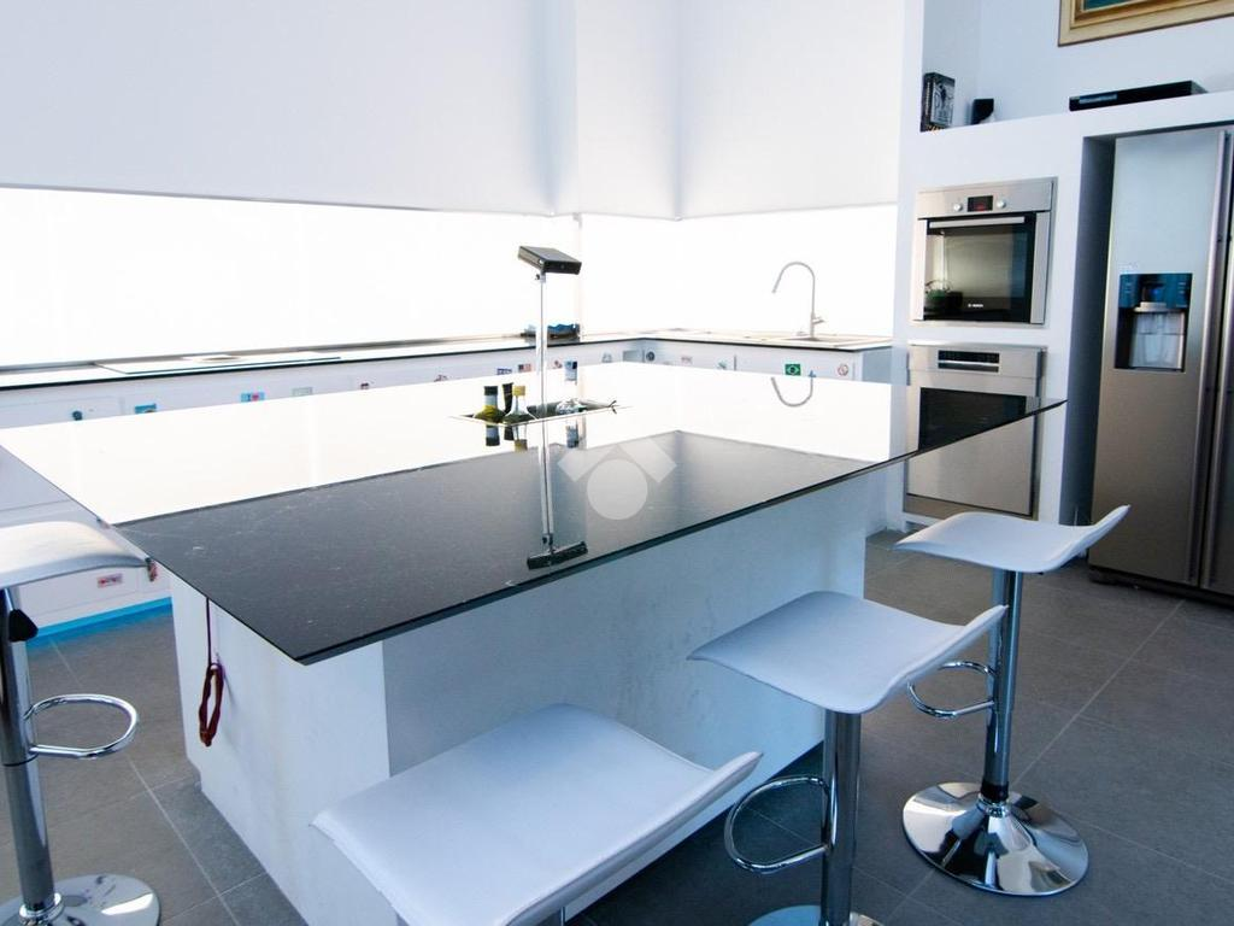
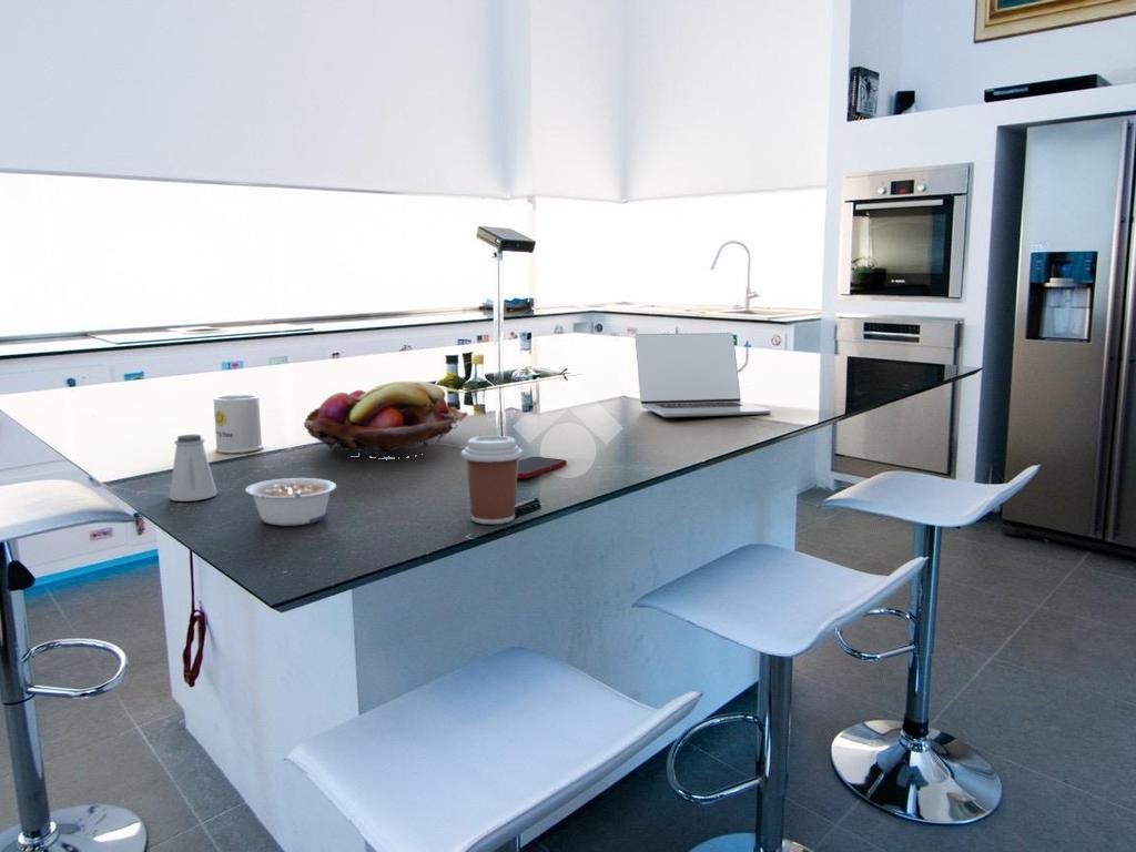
+ saltshaker (191, 466)
+ mug (232, 422)
+ legume (294, 499)
+ coffee cup (493, 478)
+ fruit basket (385, 415)
+ laptop (700, 373)
+ cell phone (529, 467)
